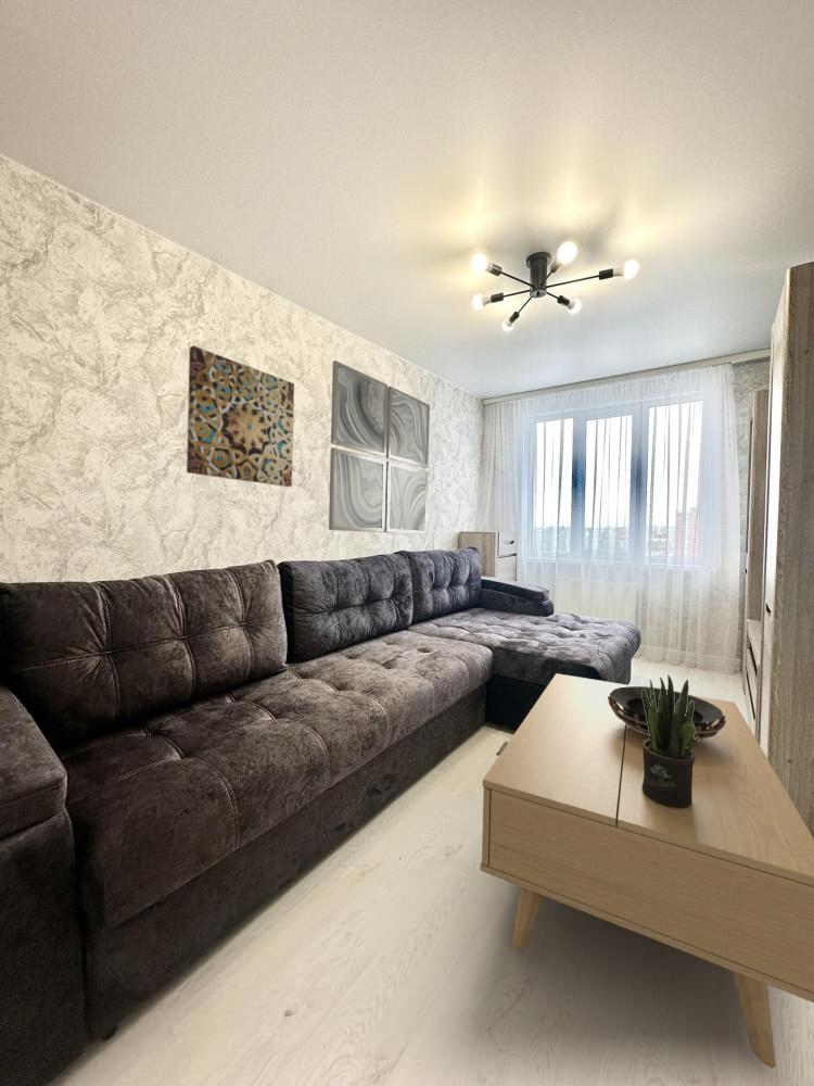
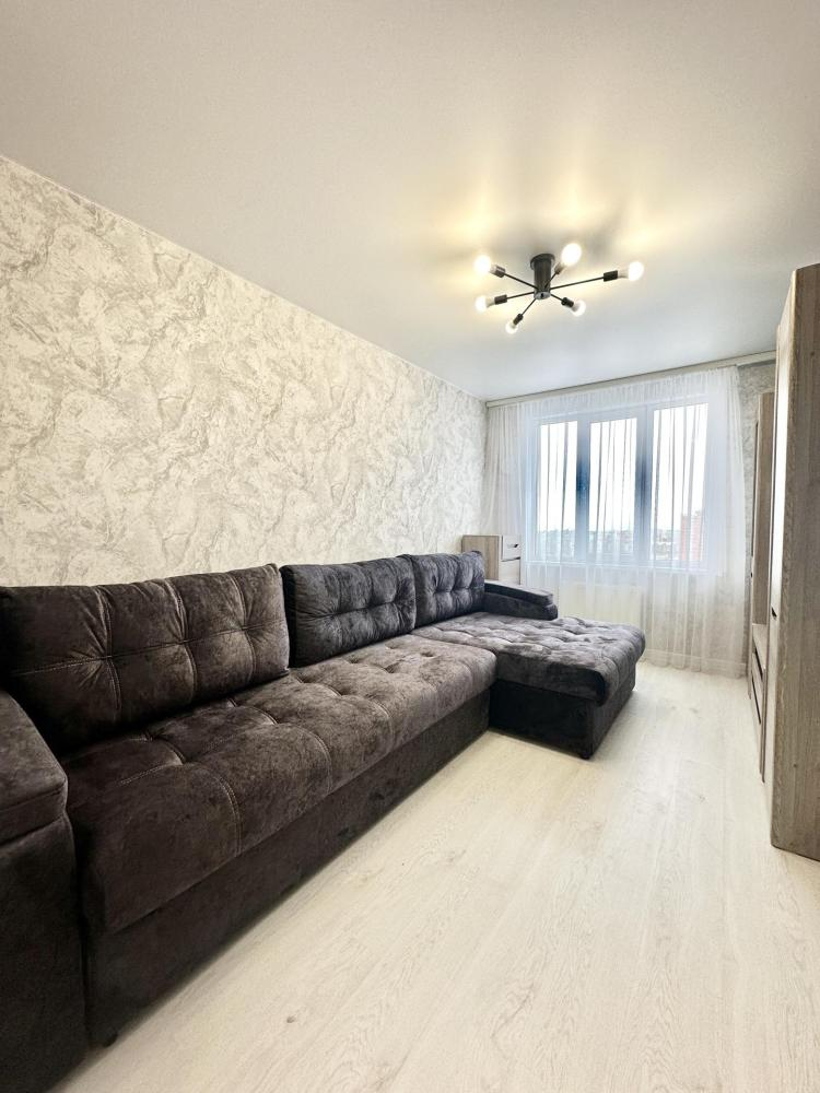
- wall art (385, 460)
- potted plant (670, 737)
- wall art (245, 424)
- coffee table (629, 798)
- decorative bowl (657, 711)
